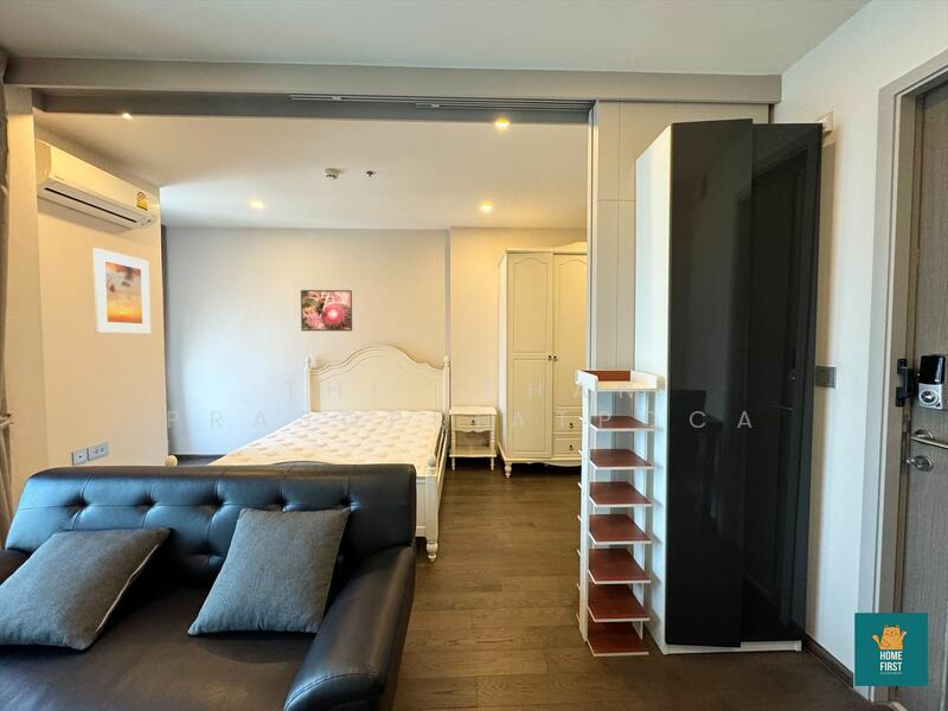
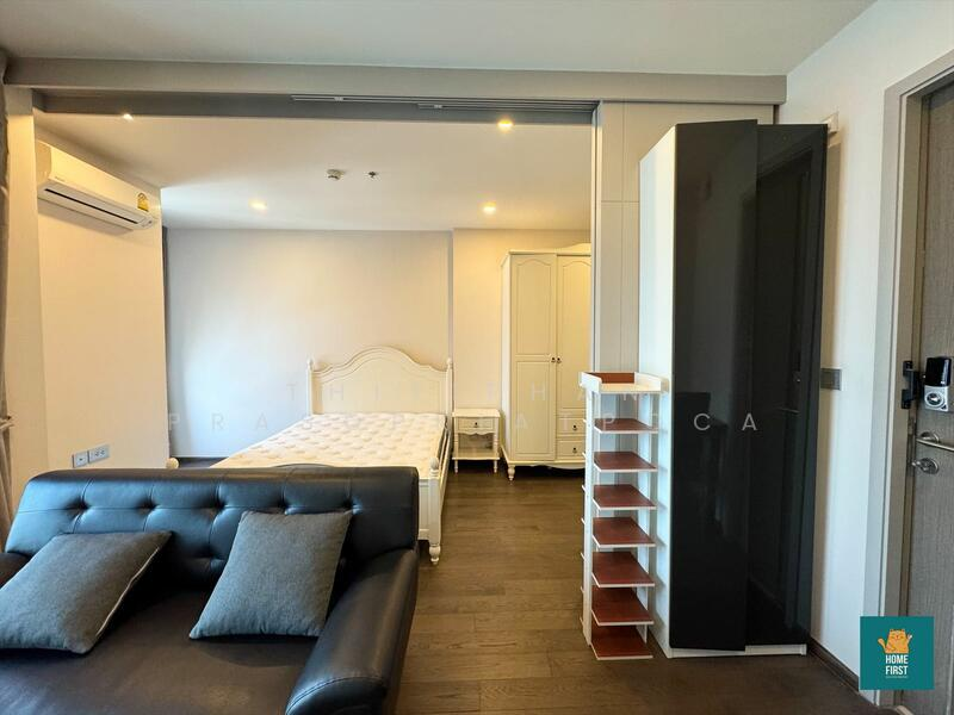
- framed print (326, 310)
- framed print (123, 294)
